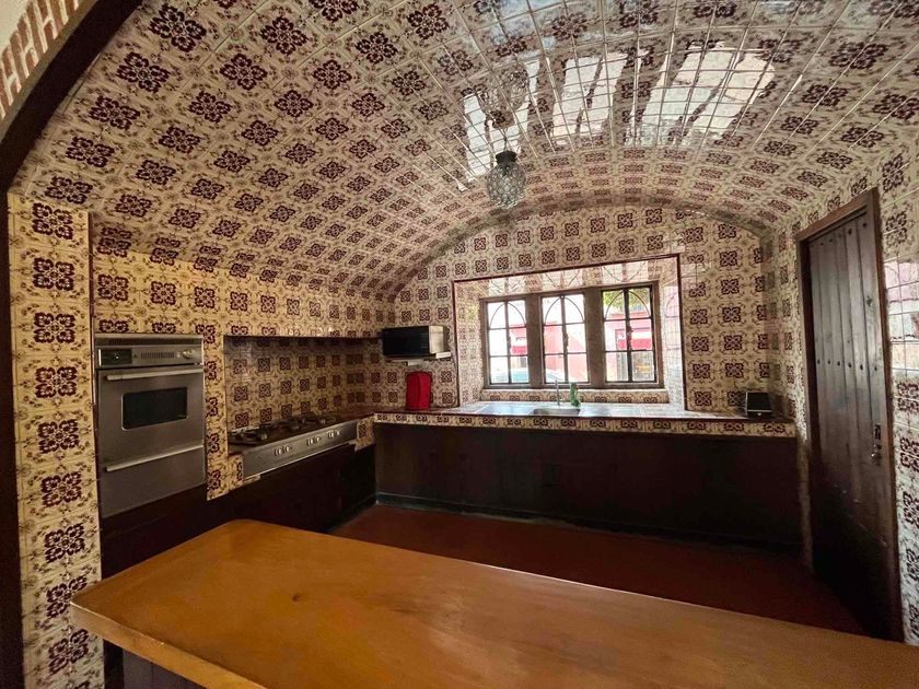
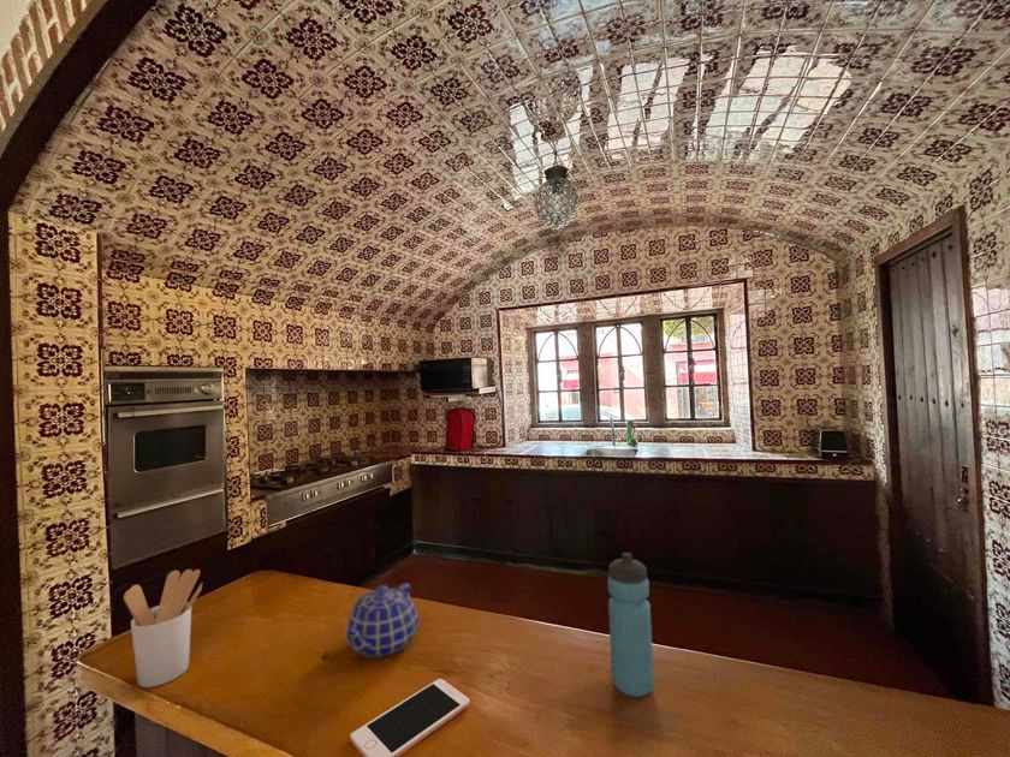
+ water bottle (629, 619)
+ teapot (380, 616)
+ utensil holder (170, 621)
+ cell phone (412, 719)
